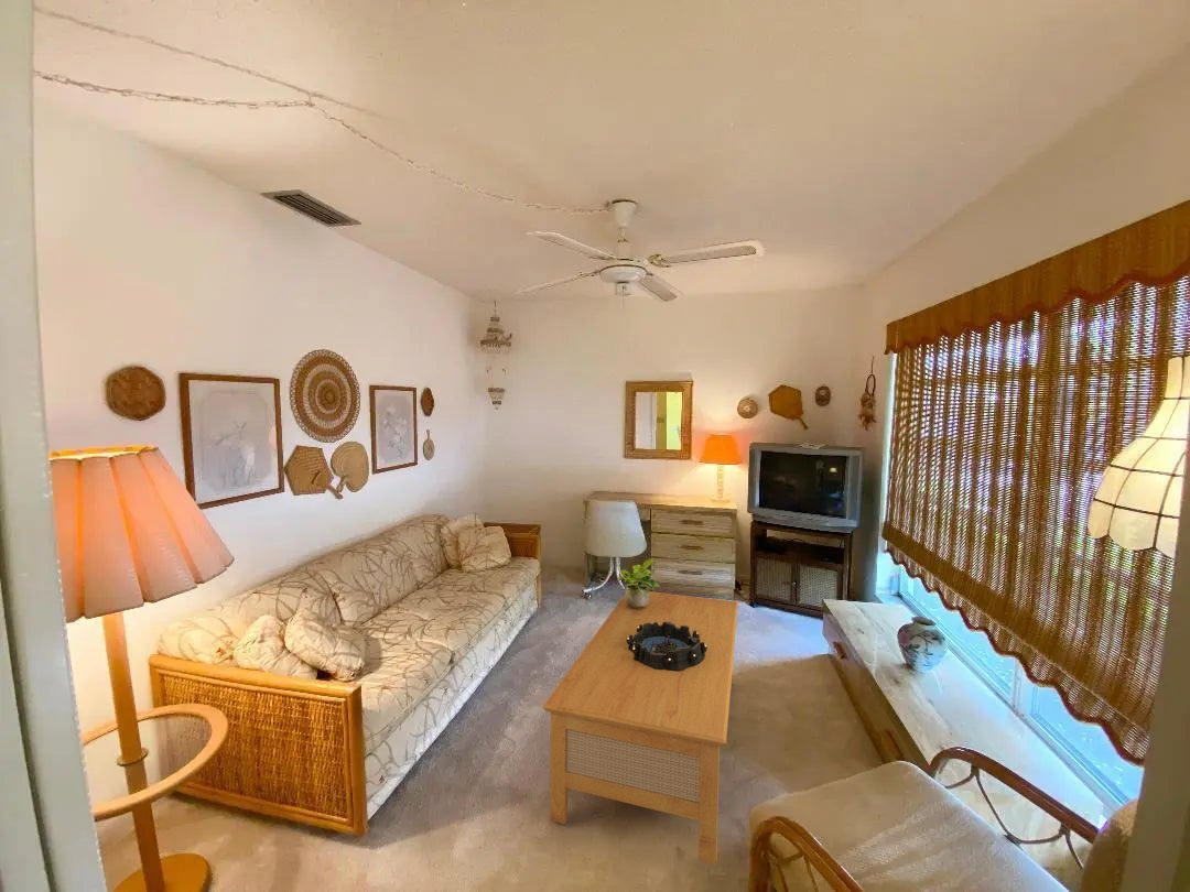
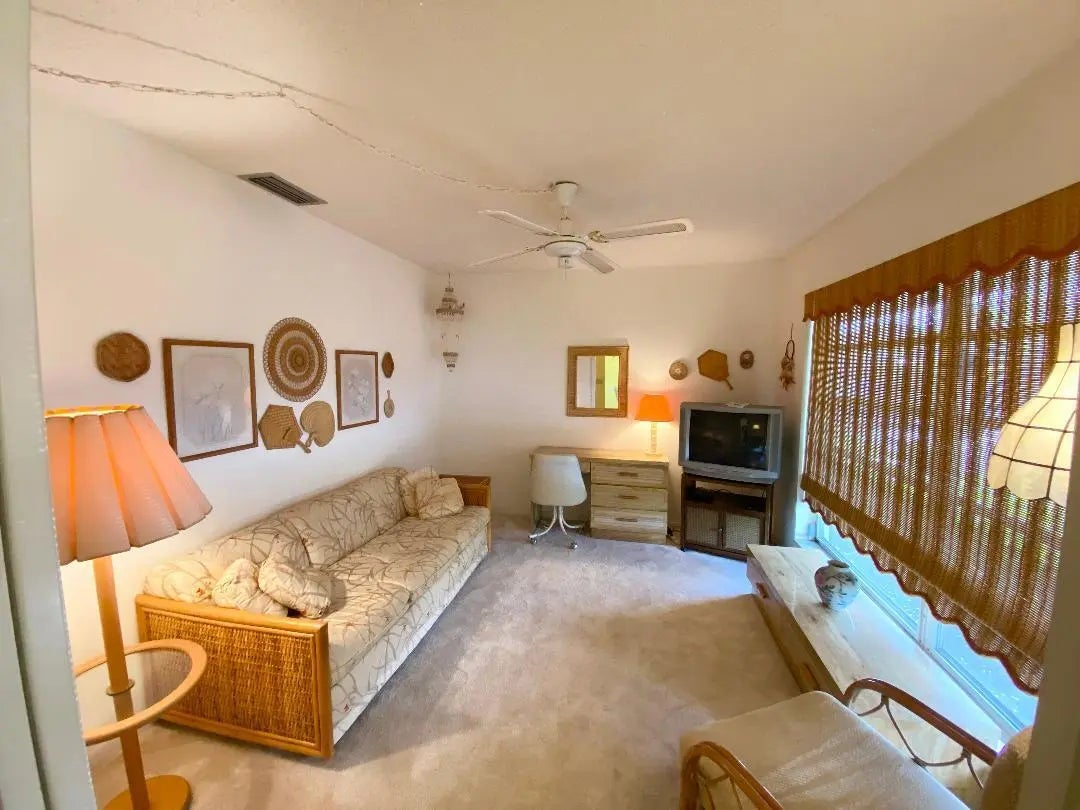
- decorative bowl (666, 642)
- coffee table (661, 688)
- potted plant (639, 585)
